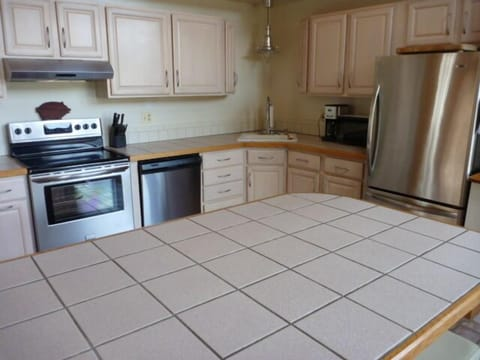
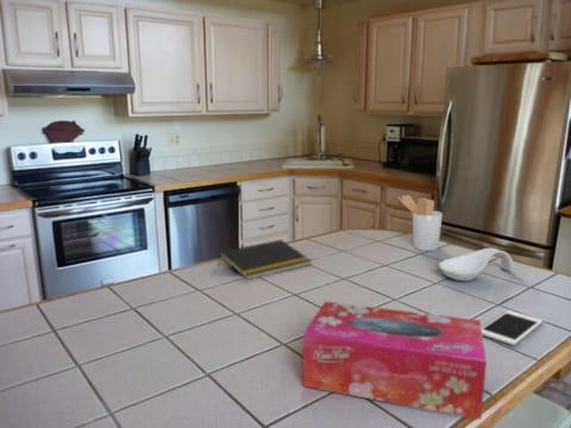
+ spoon rest (477, 263)
+ notepad (265, 257)
+ utensil holder (419, 220)
+ tissue box (393, 352)
+ cell phone (510, 326)
